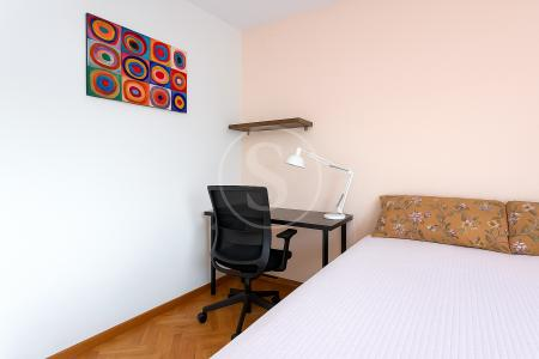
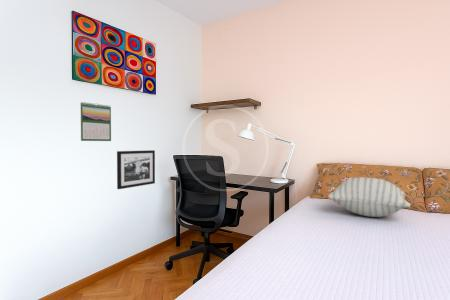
+ calendar (96, 122)
+ picture frame (137, 168)
+ pillow (367, 195)
